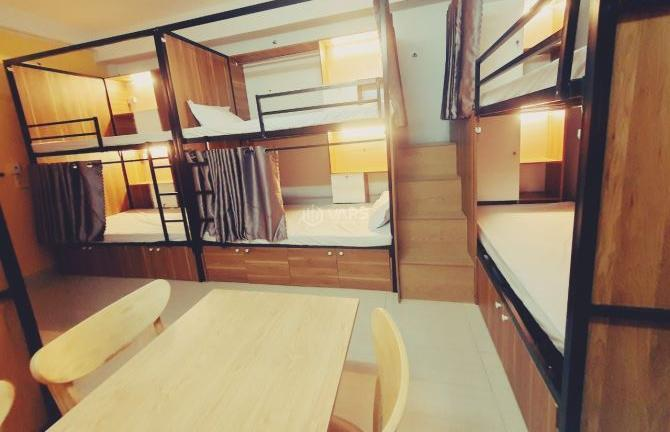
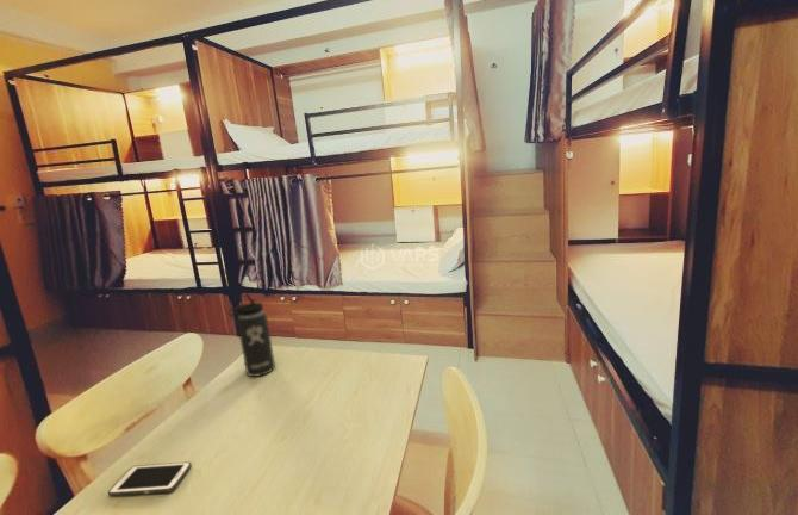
+ thermos bottle (250, 333)
+ cell phone (151, 478)
